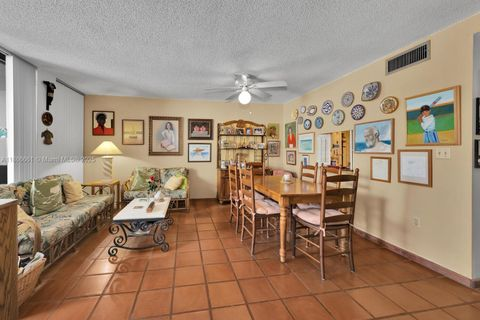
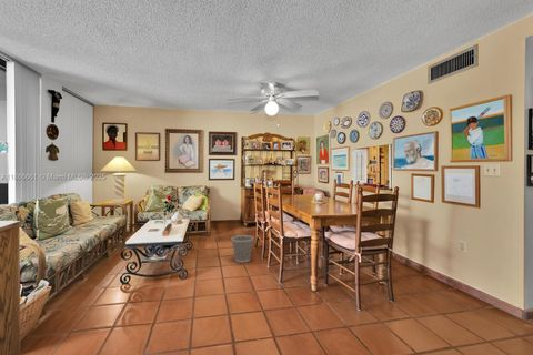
+ wastebasket (242, 248)
